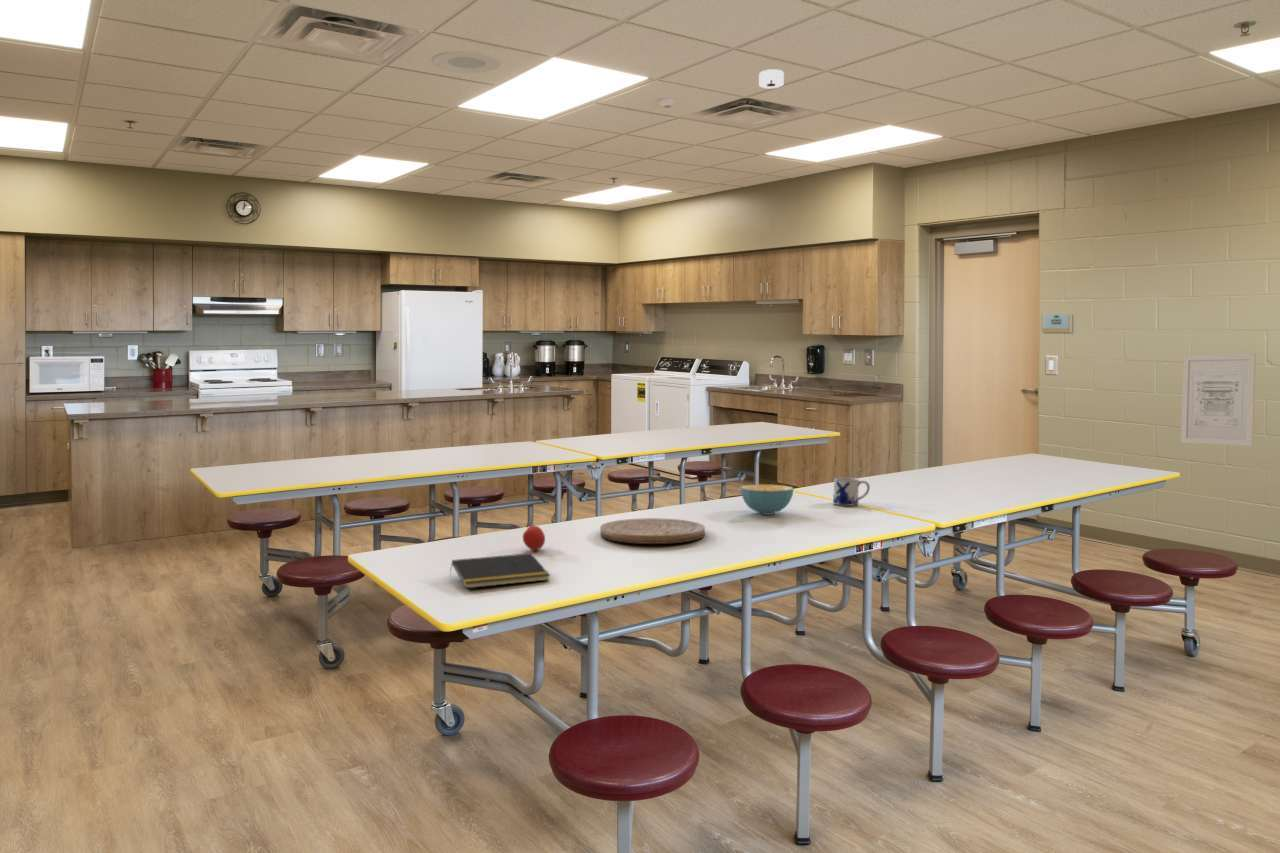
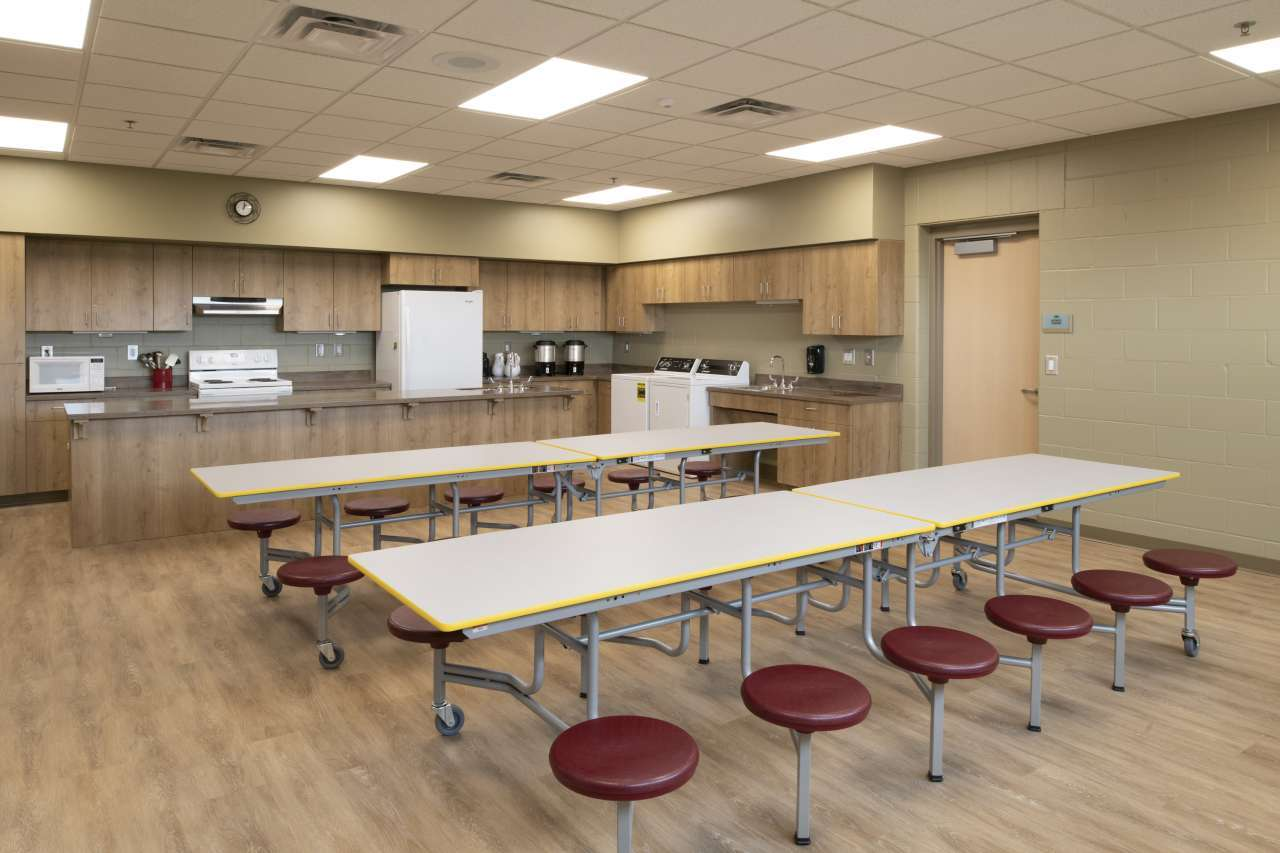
- fruit (533, 537)
- cutting board (652, 530)
- notepad (500, 569)
- smoke detector (771, 79)
- wall art (1217, 399)
- mug (849, 491)
- cereal bowl (766, 500)
